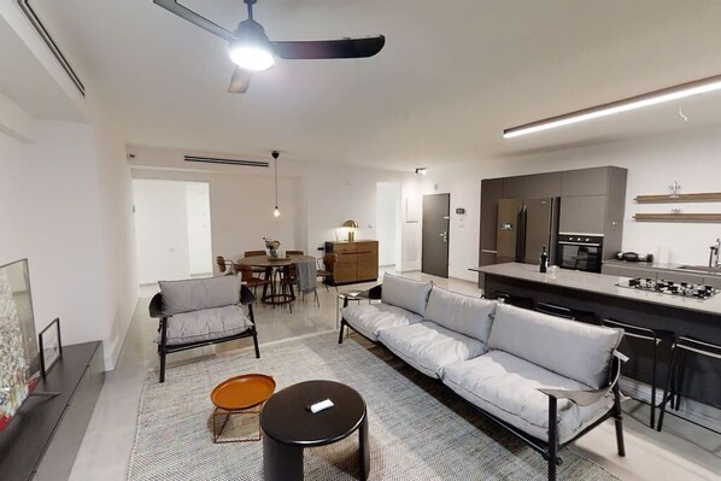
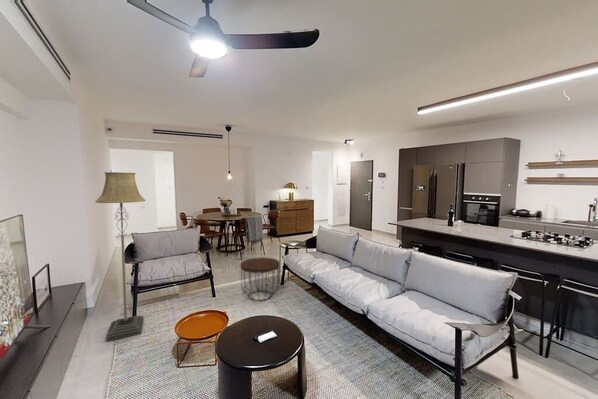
+ side table (258, 279)
+ floor lamp (123, 252)
